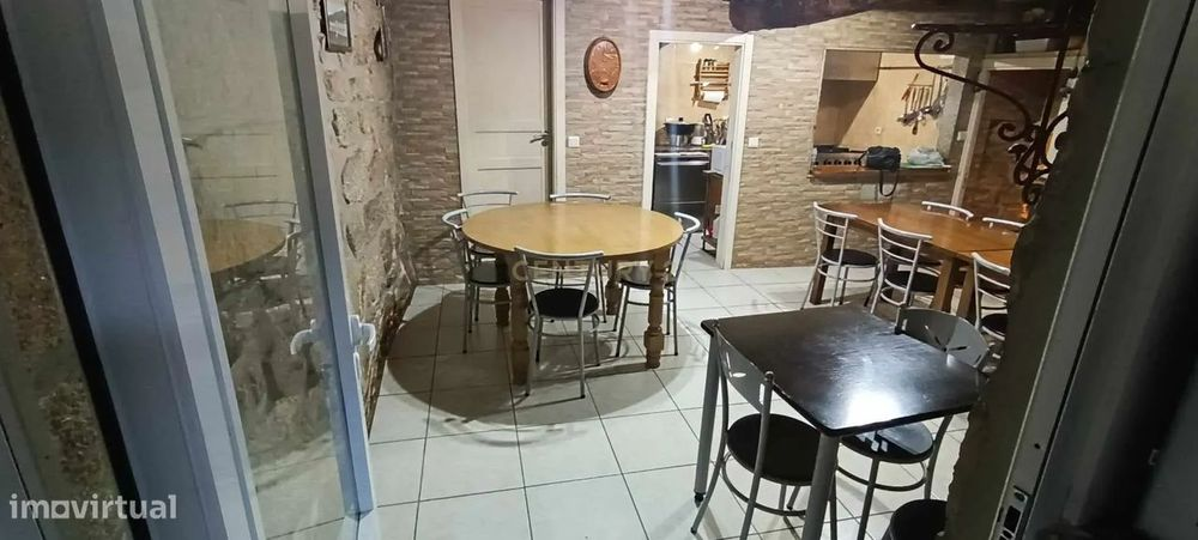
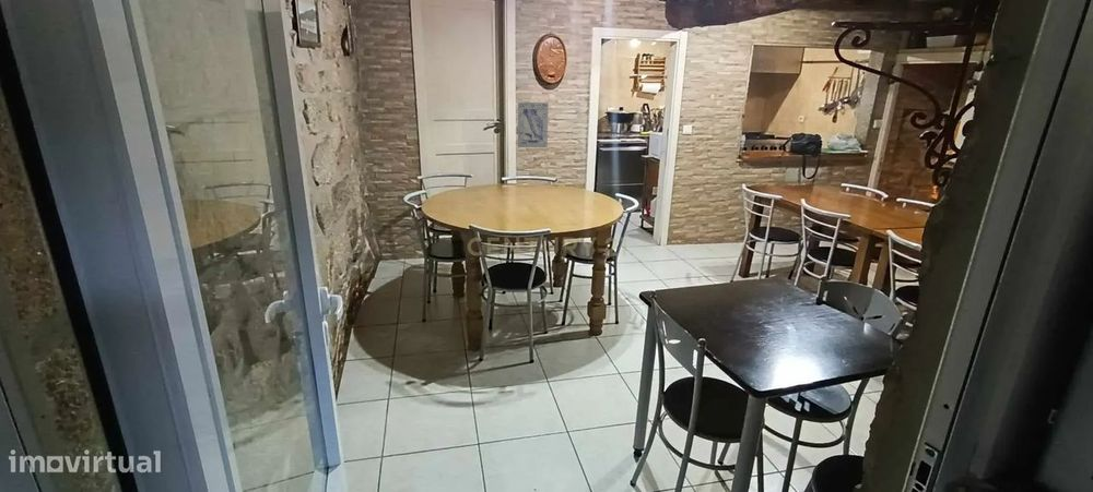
+ wall art (532, 124)
